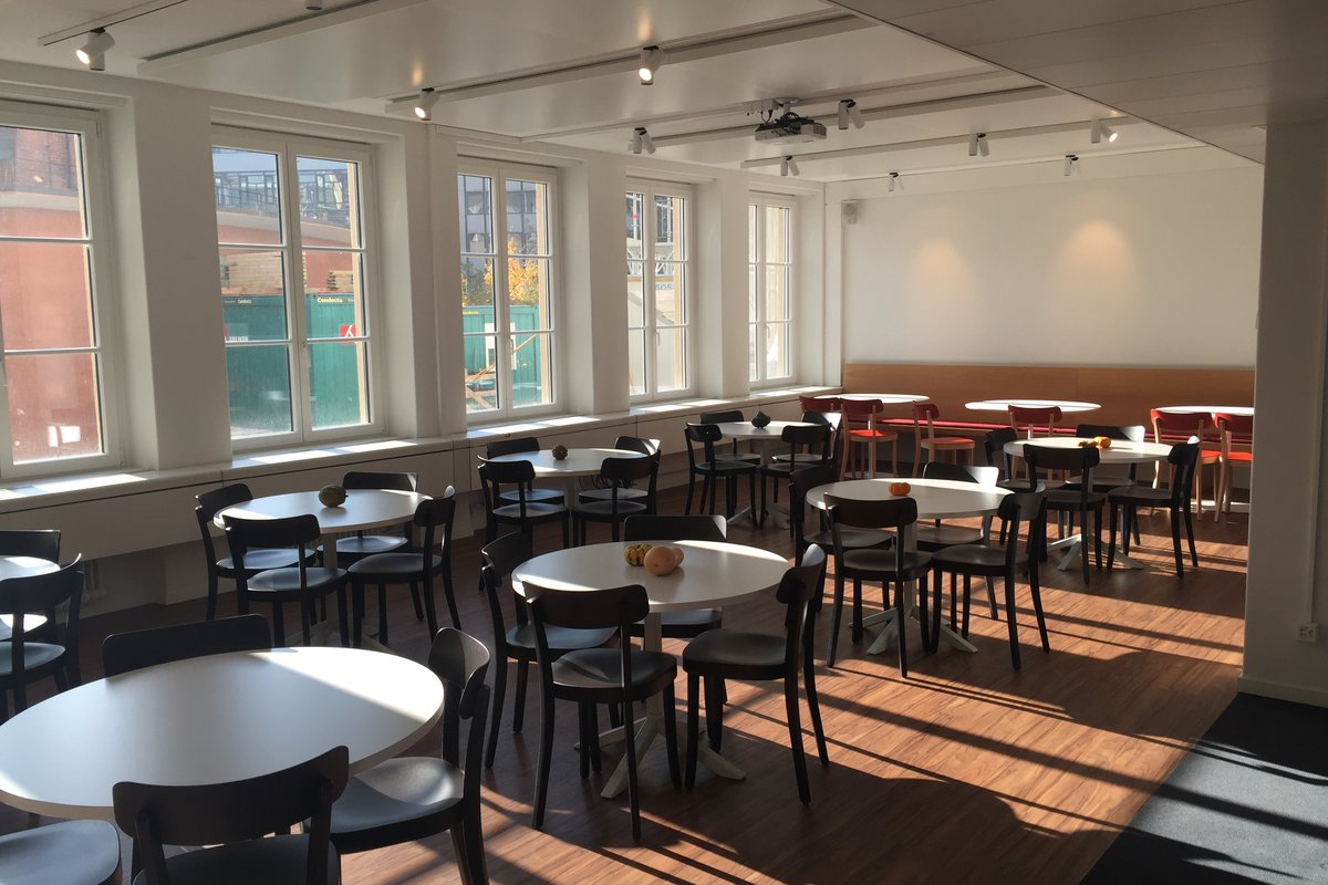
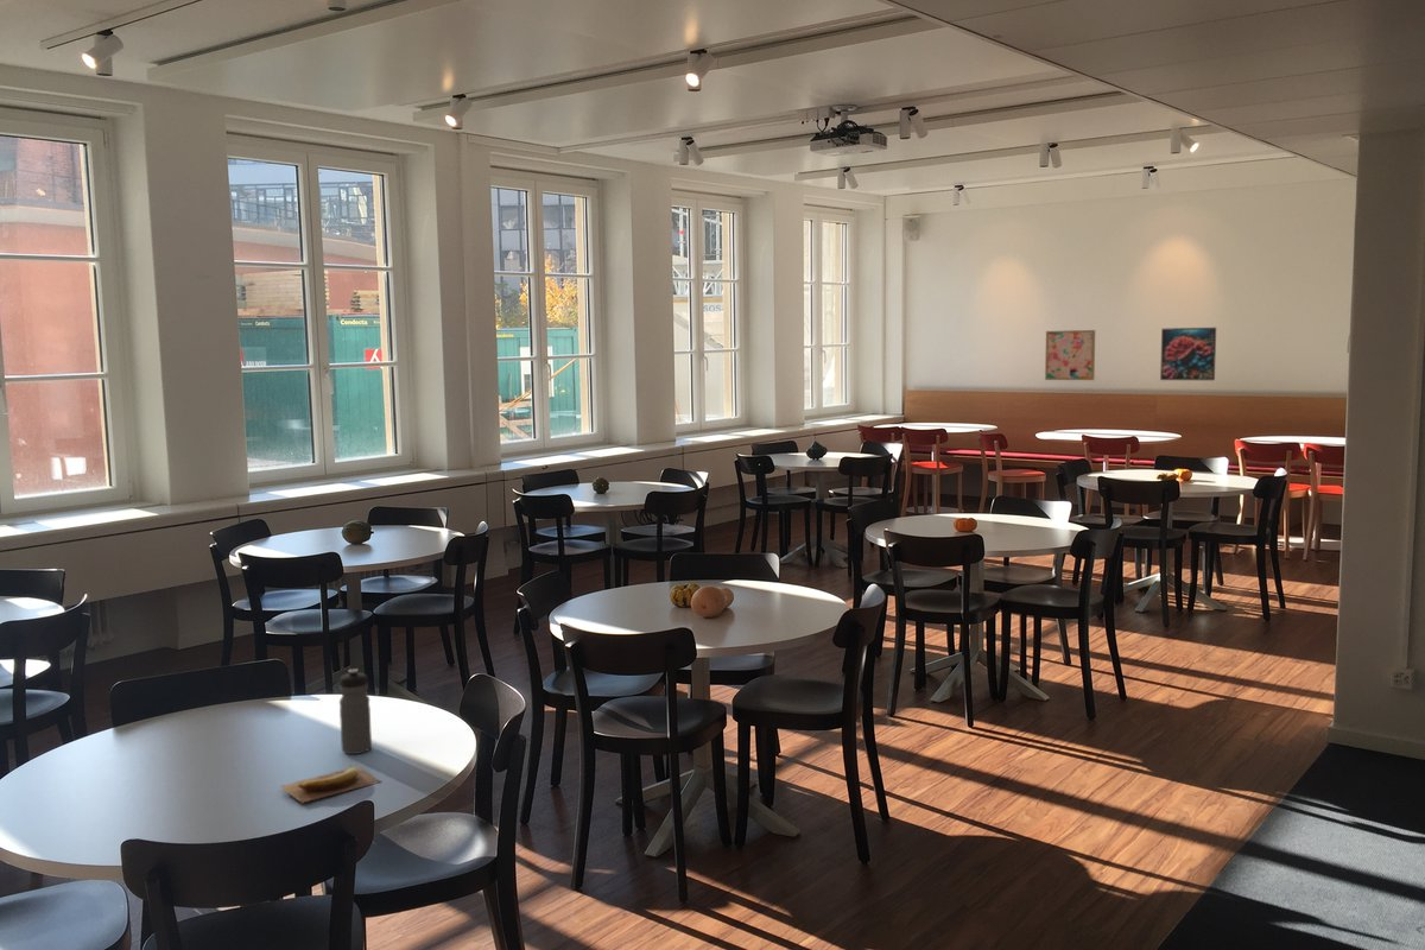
+ banana (330, 779)
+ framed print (1188, 354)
+ wall art (1069, 355)
+ water bottle (354, 709)
